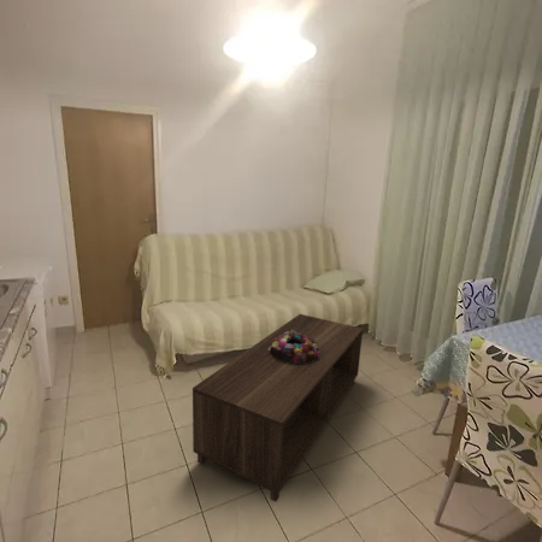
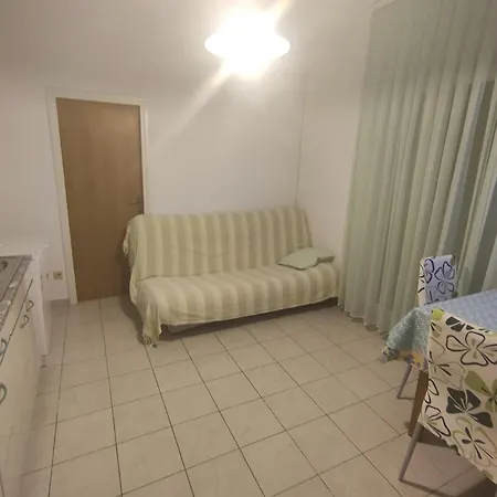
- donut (294, 343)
- coffee table (291, 384)
